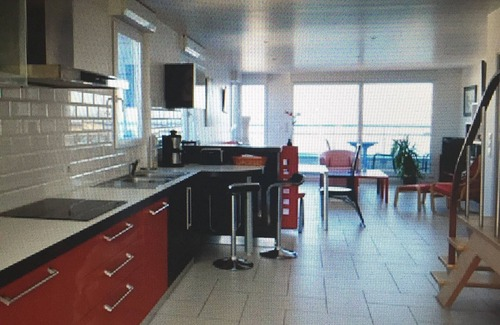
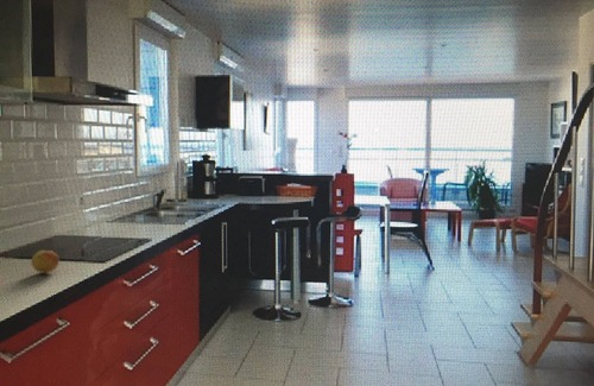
+ fruit (45, 261)
